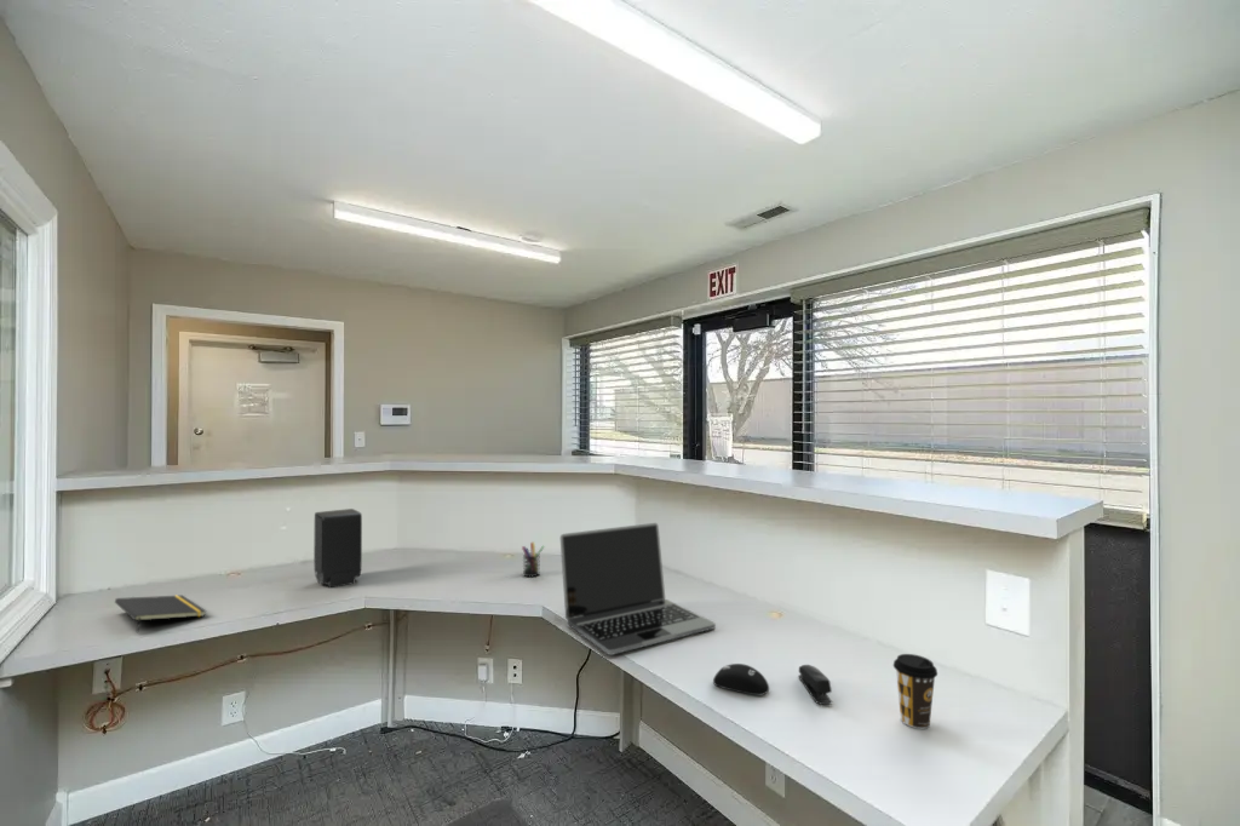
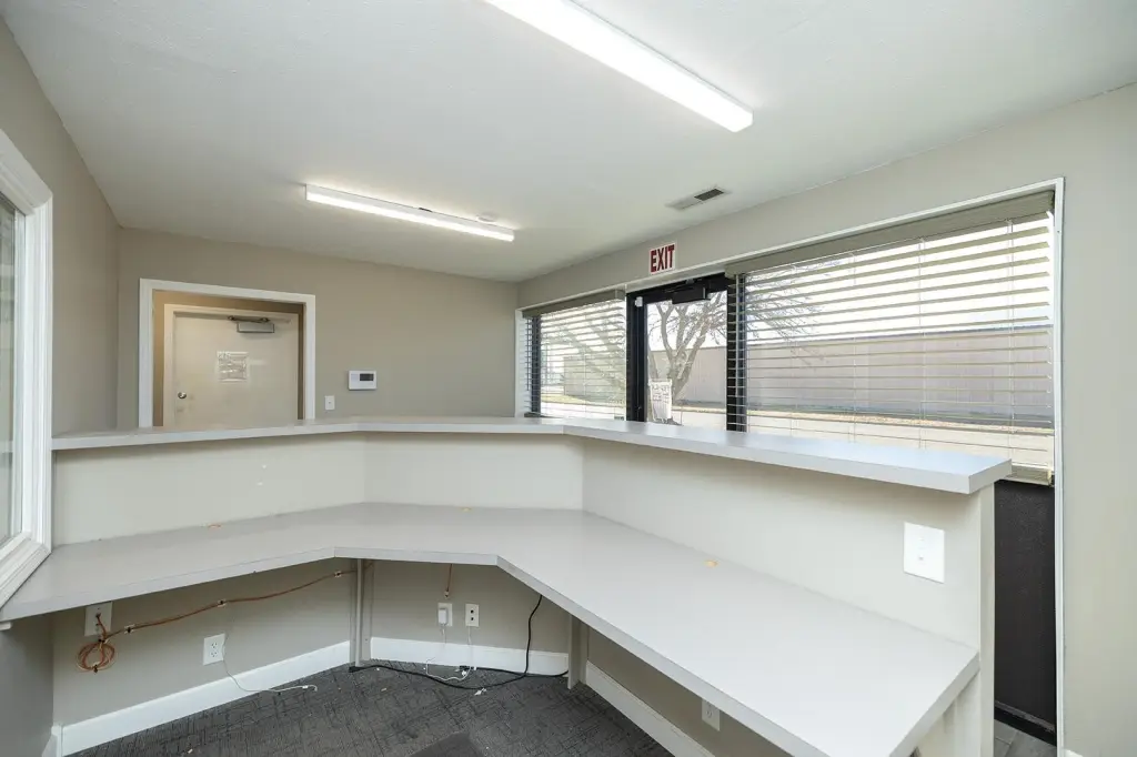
- pen holder (533, 557)
- stapler (814, 678)
- coffee cup (914, 690)
- speaker (337, 546)
- laptop (636, 580)
- computer mouse (741, 677)
- notepad (160, 607)
